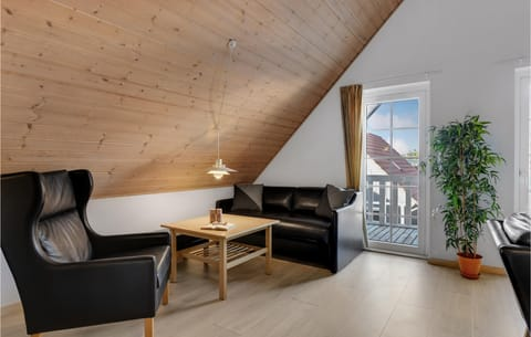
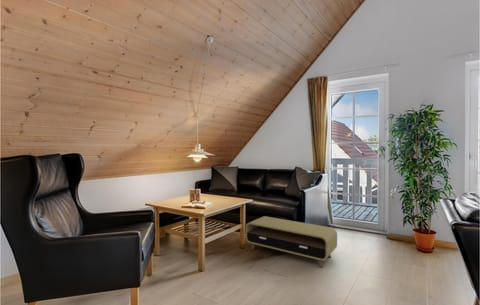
+ ottoman (289, 239)
